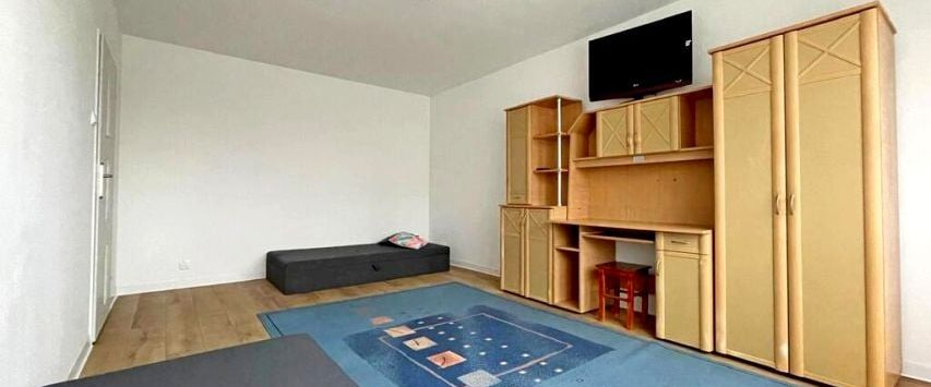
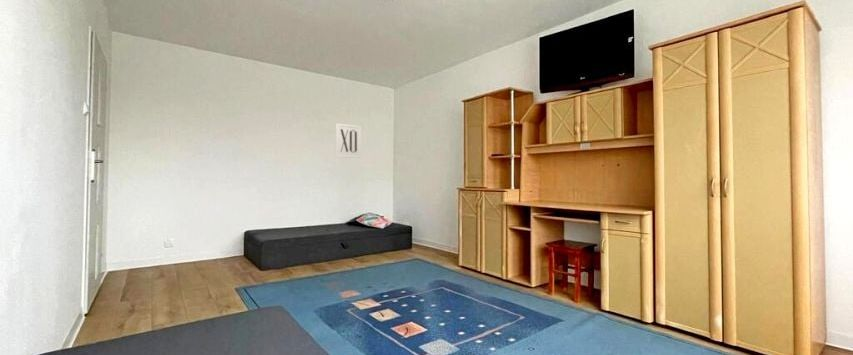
+ wall art (348, 141)
